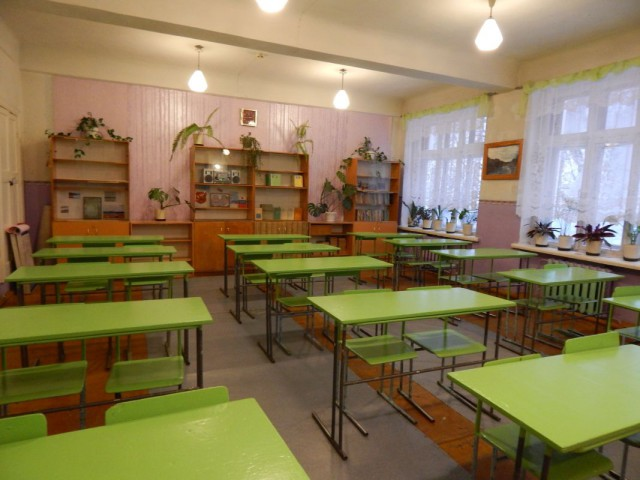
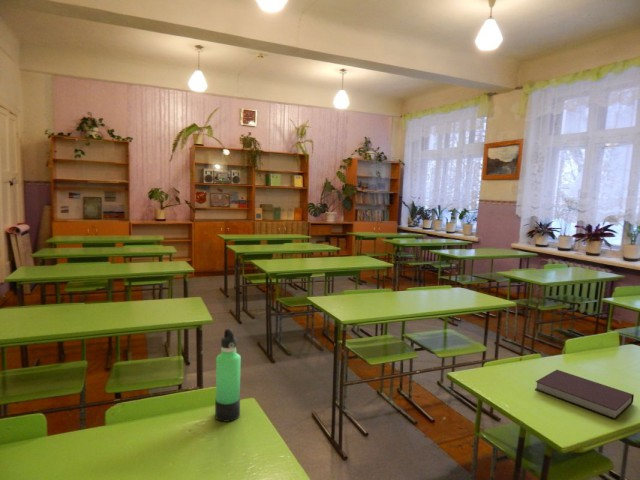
+ notebook (583, 391)
+ thermos bottle (228, 372)
